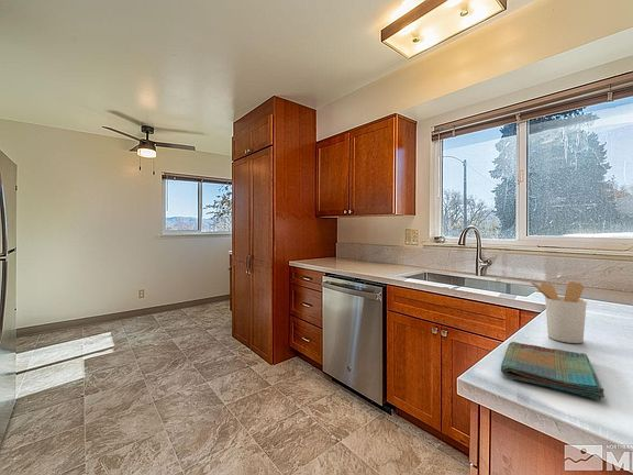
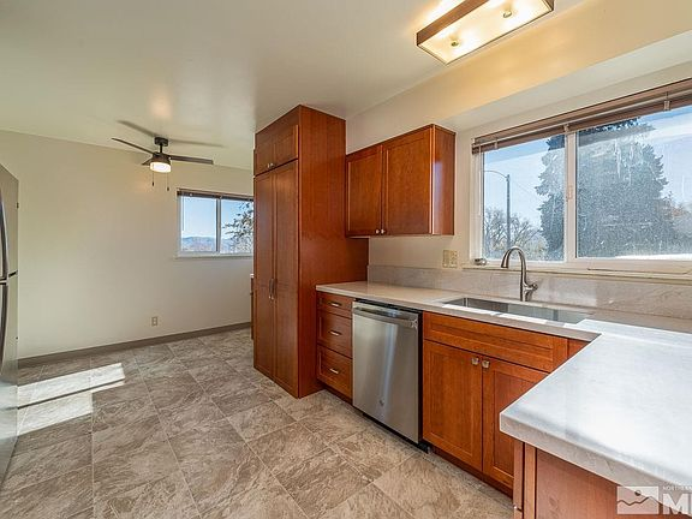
- dish towel (546, 363)
- utensil holder (555, 308)
